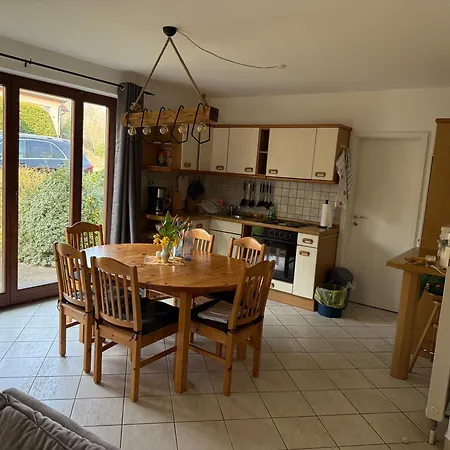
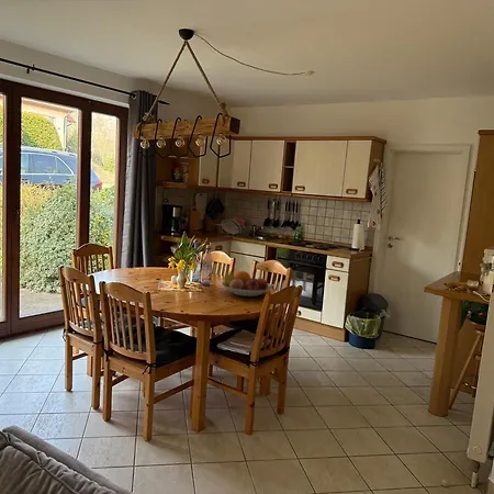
+ fruit bowl (247, 282)
